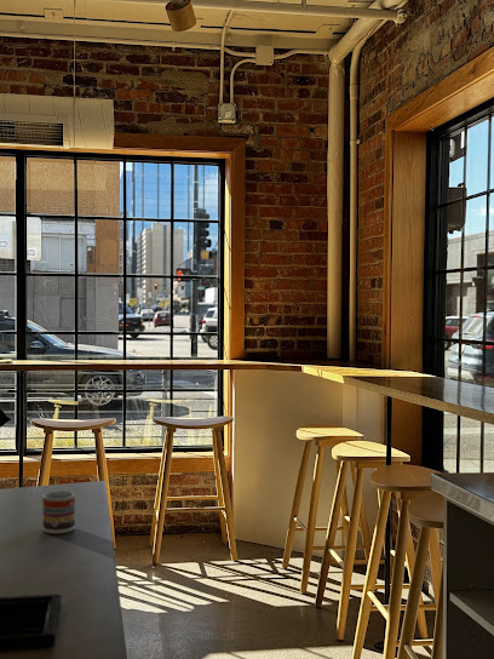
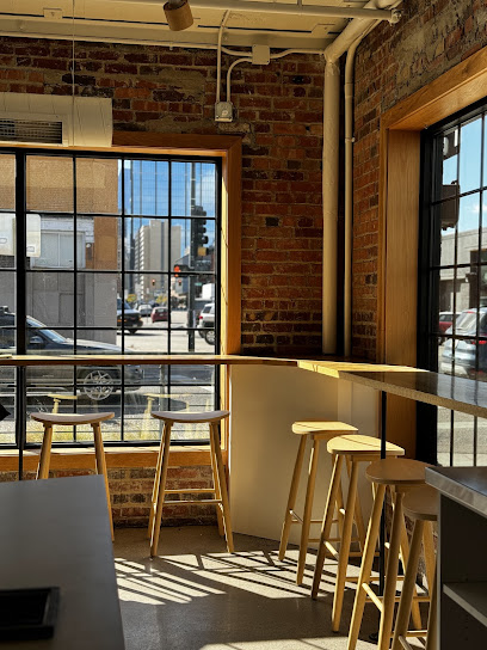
- cup (57, 510)
